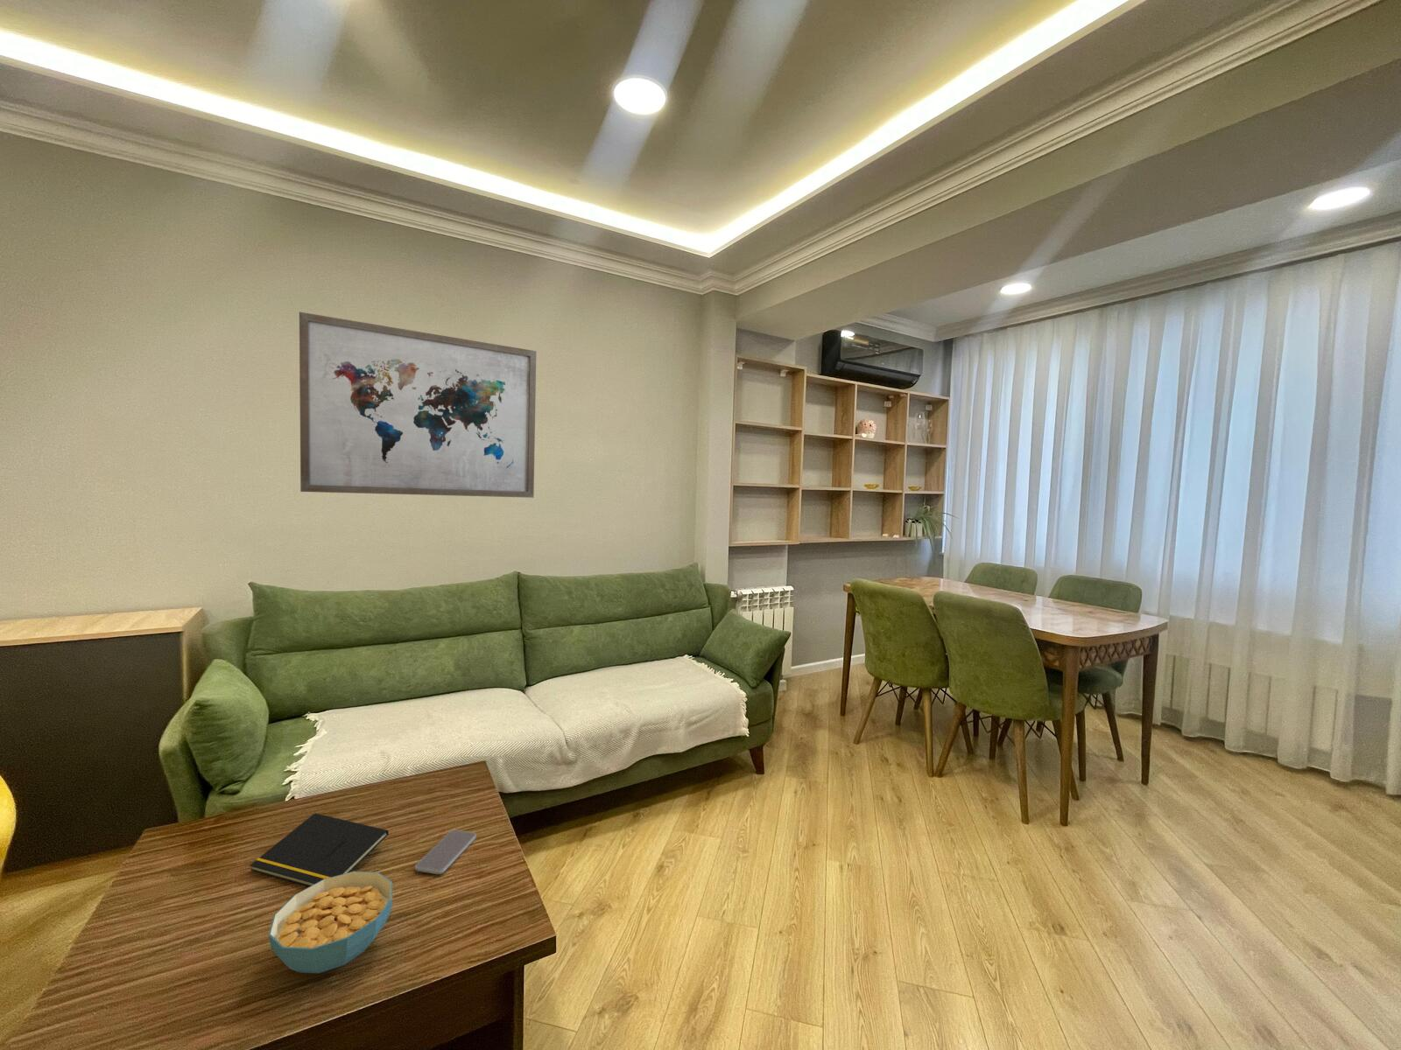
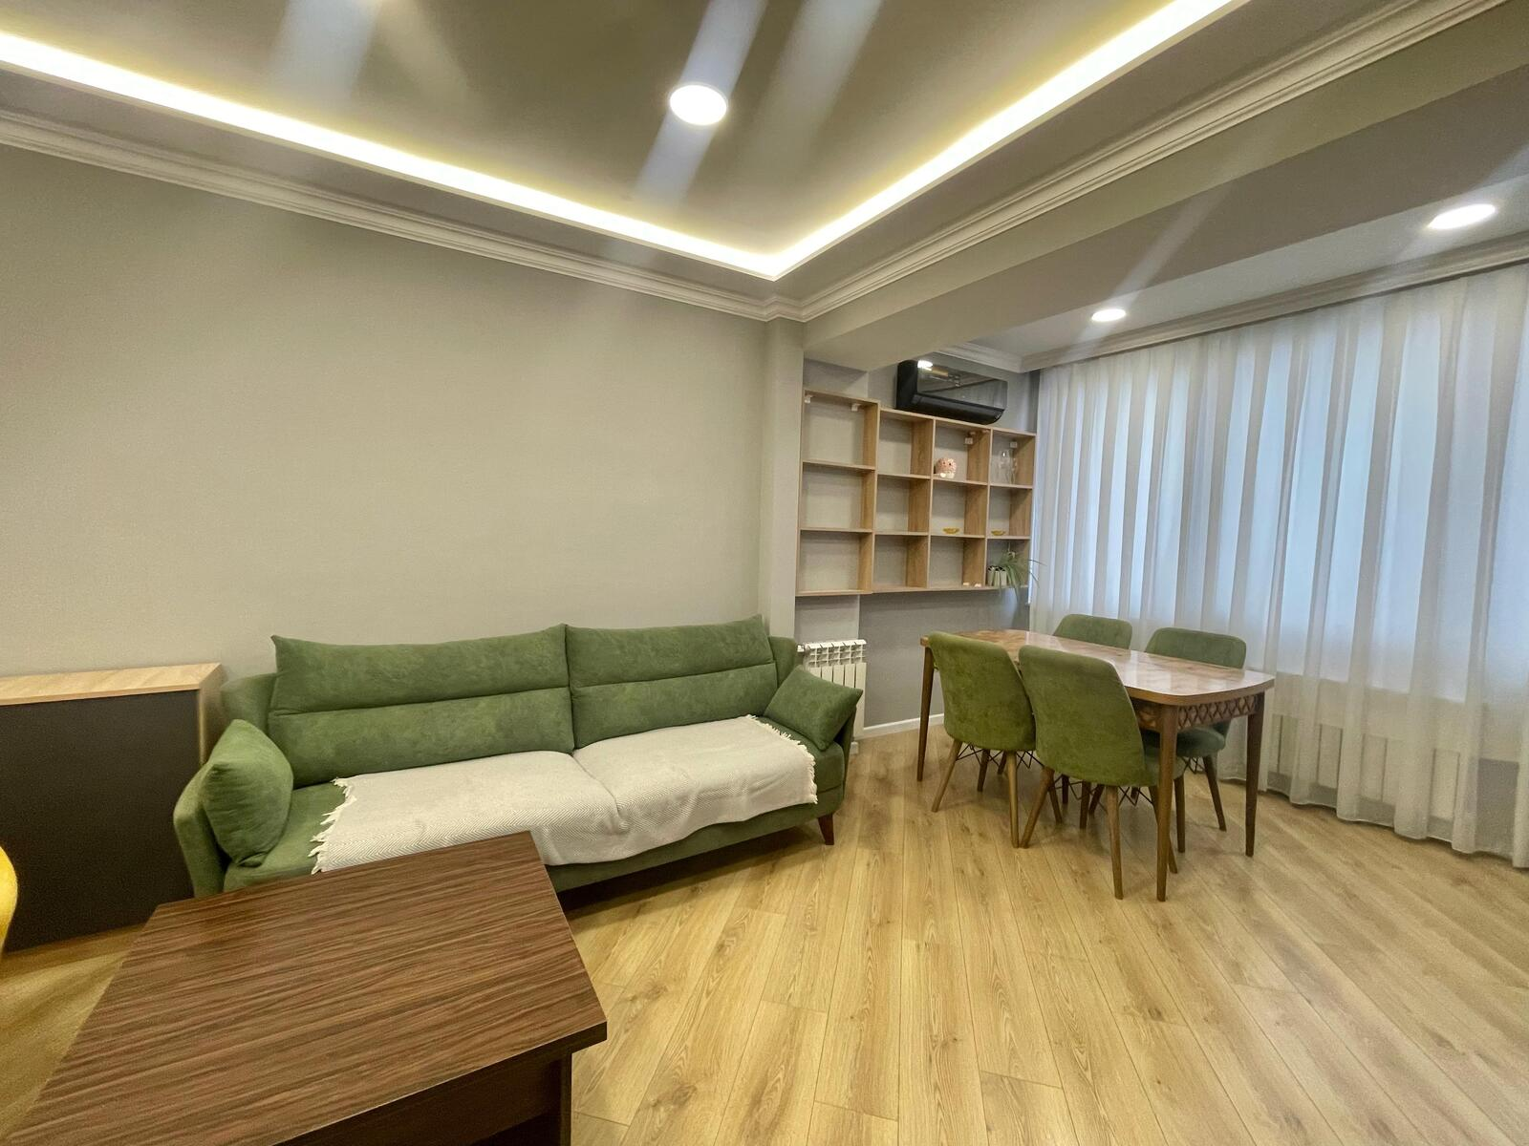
- wall art (429, 415)
- cereal bowl (334, 930)
- smartphone (447, 850)
- notepad (321, 849)
